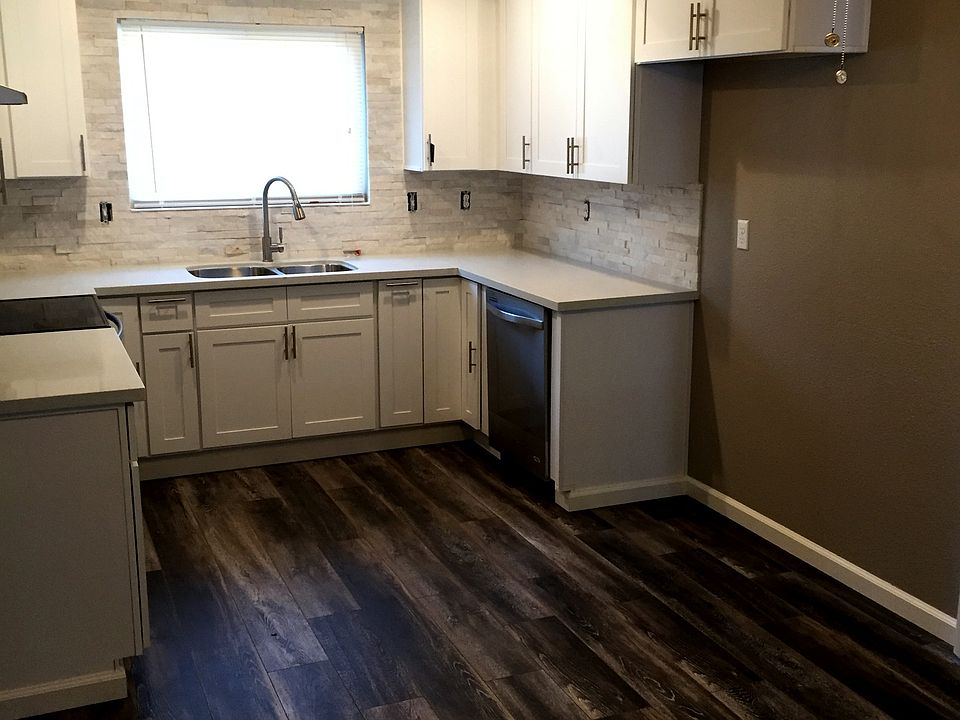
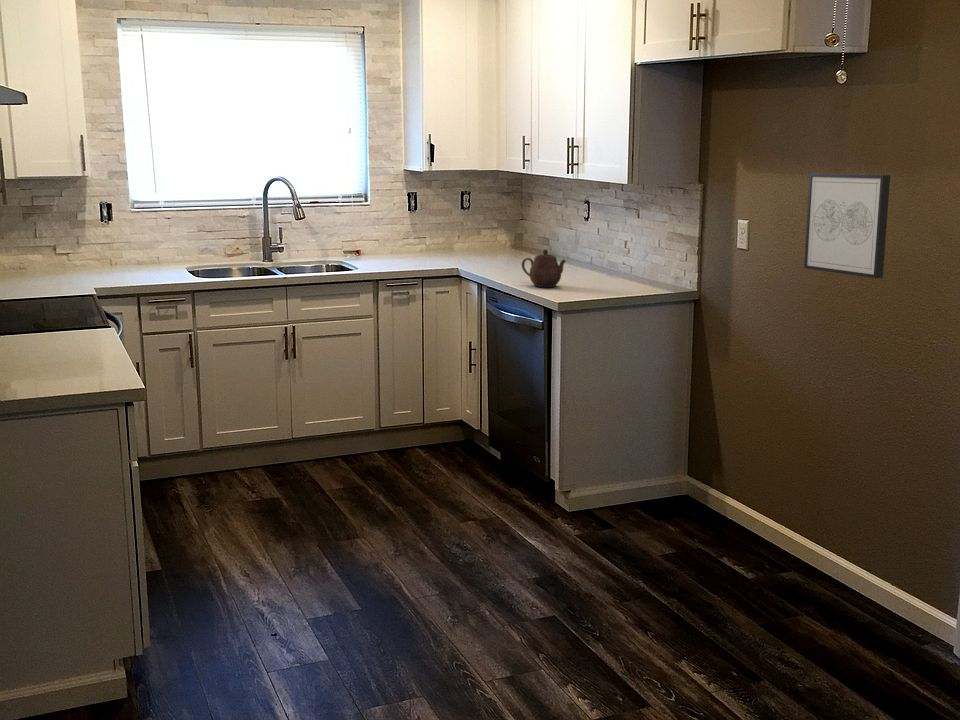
+ teapot (543, 267)
+ wall art (845, 224)
